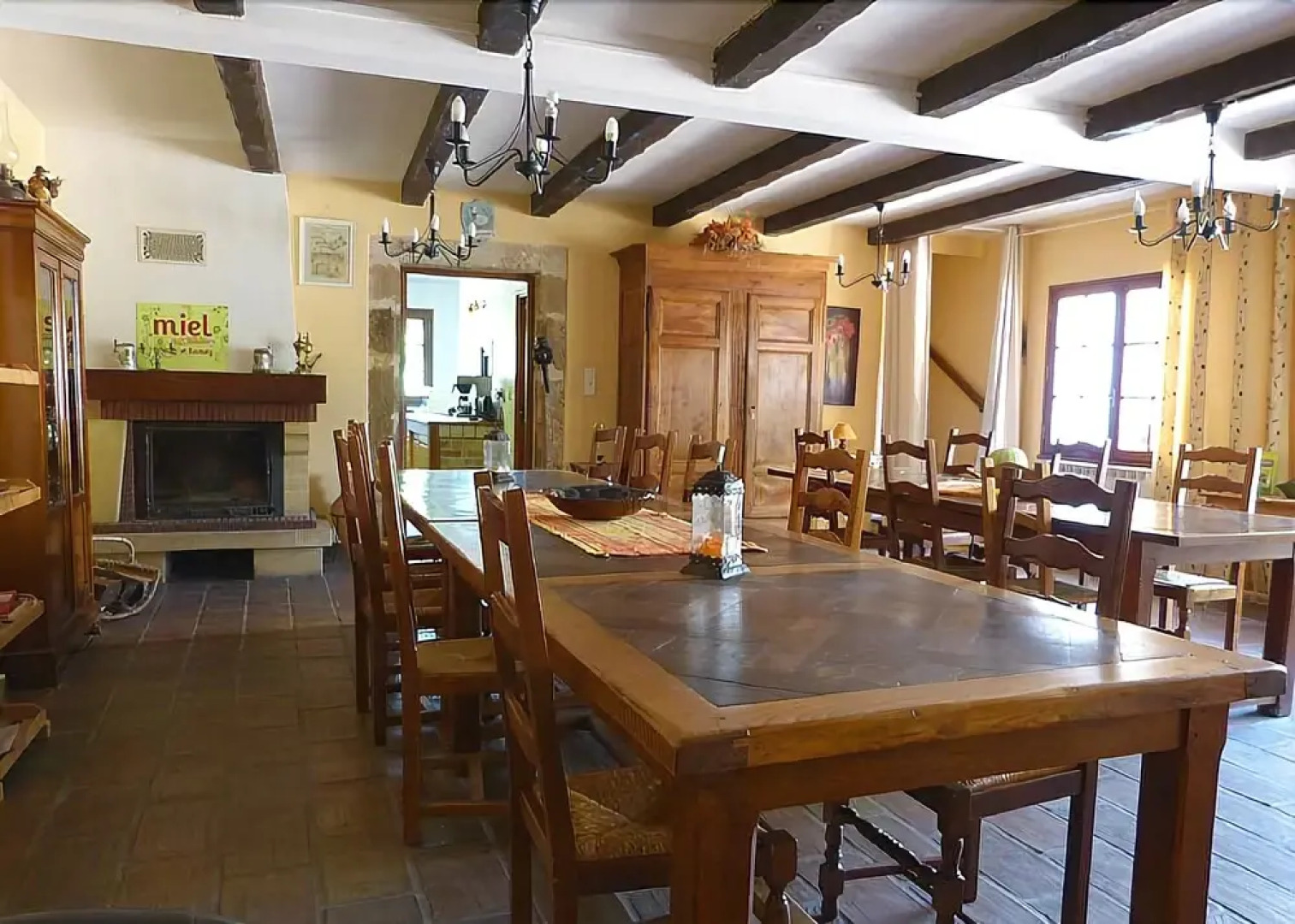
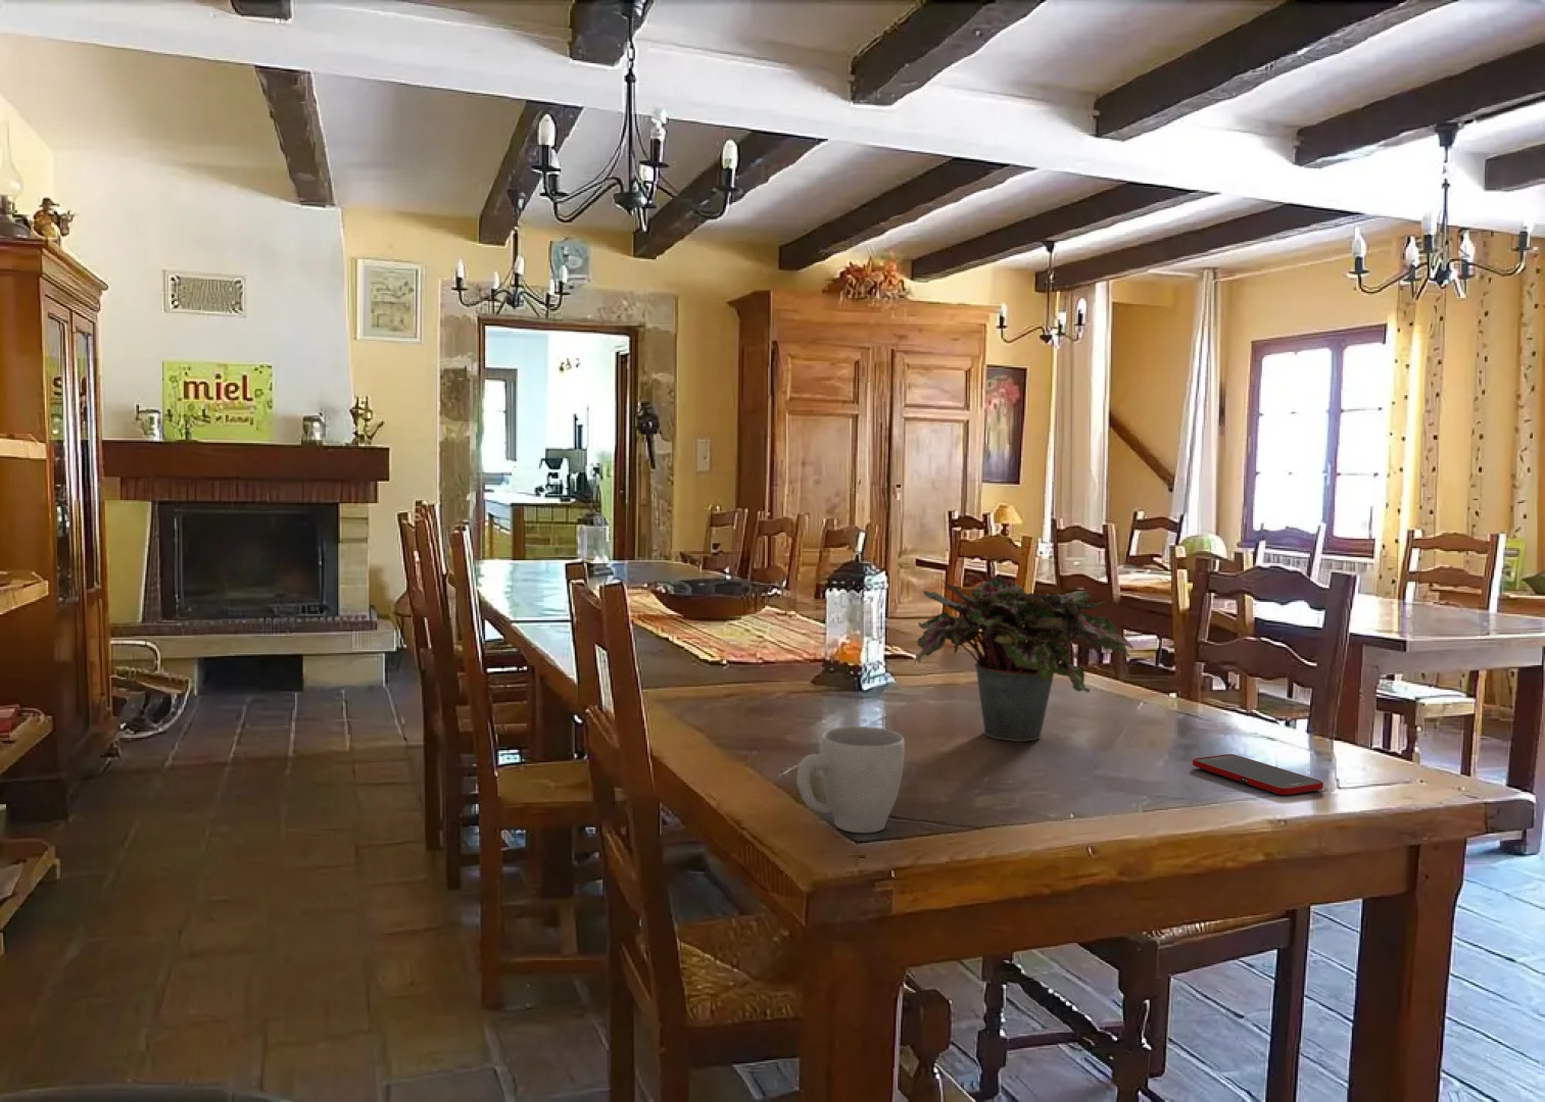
+ mug (847, 781)
+ potted plant (1018, 660)
+ cell phone (1255, 774)
